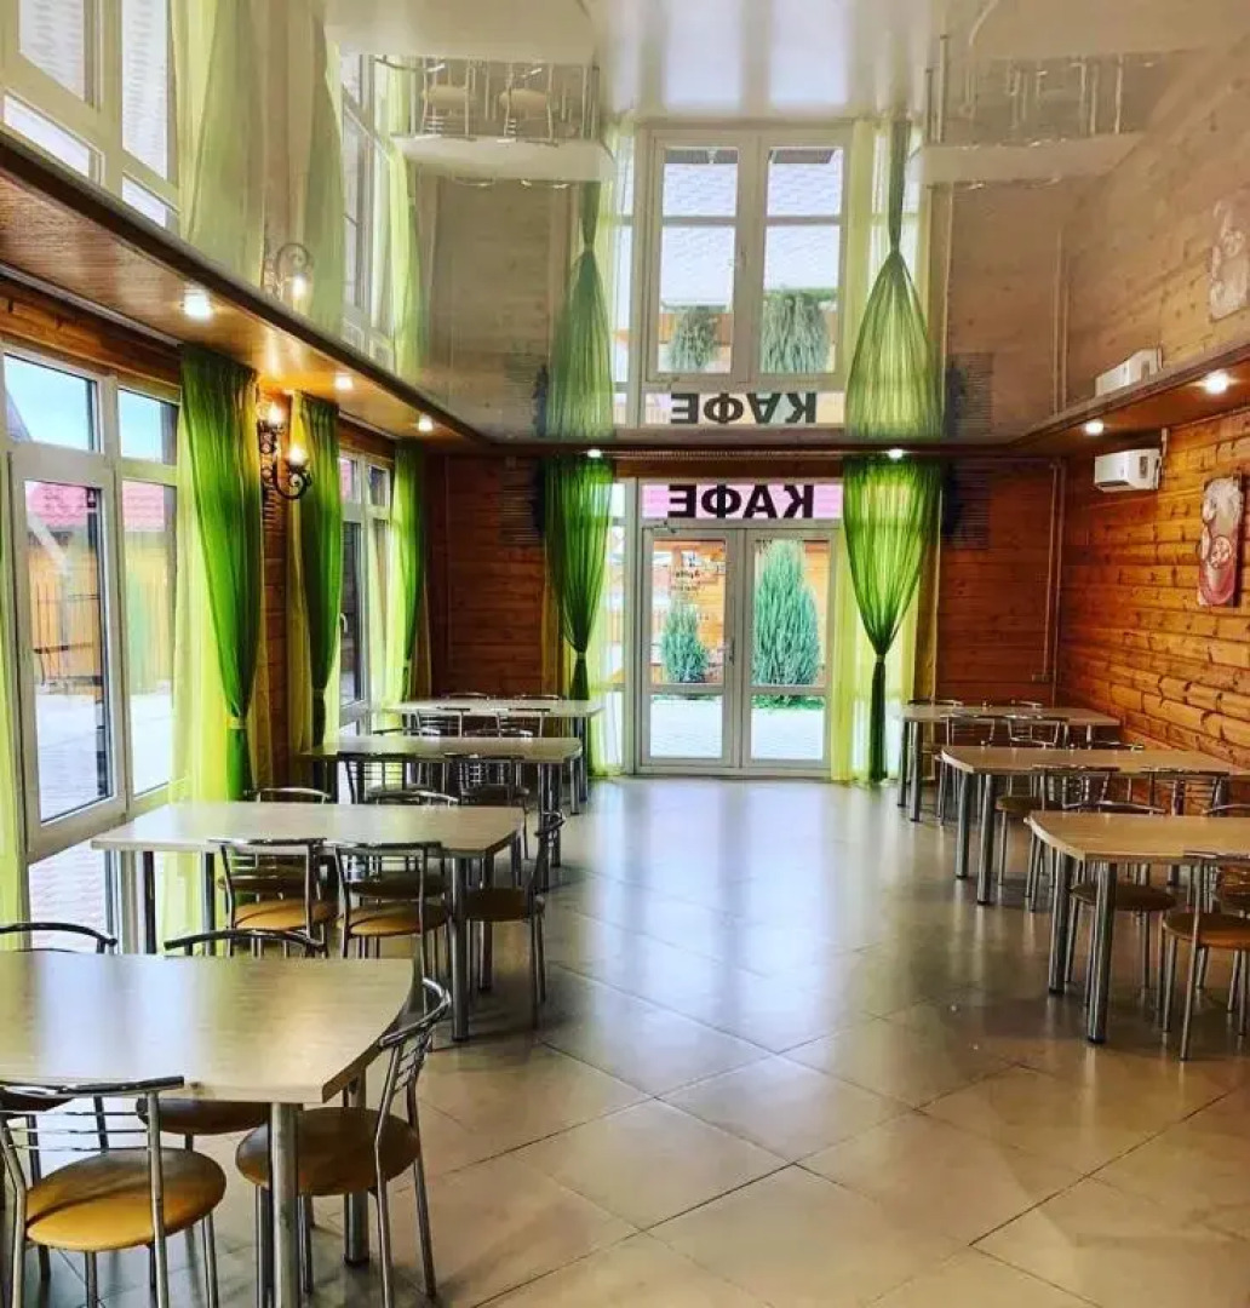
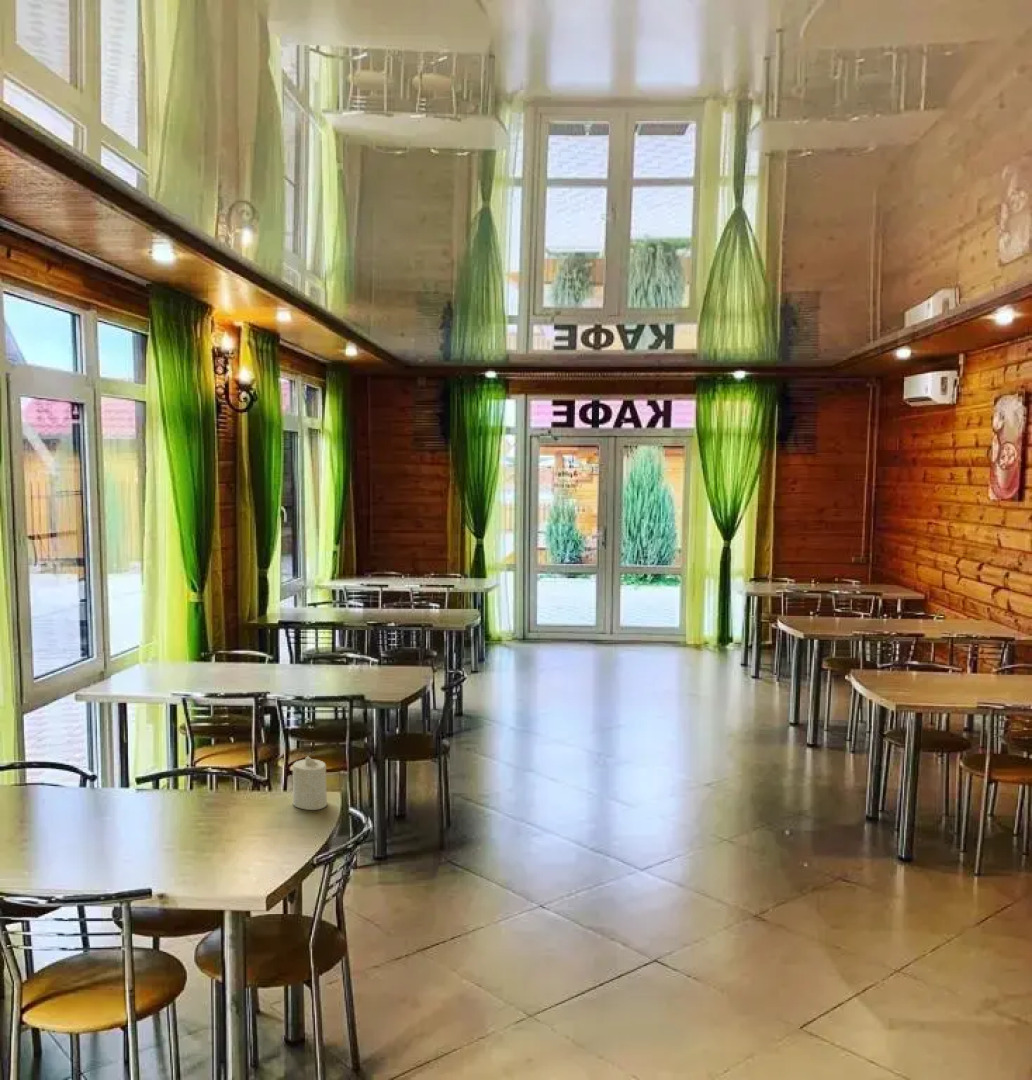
+ candle (310, 780)
